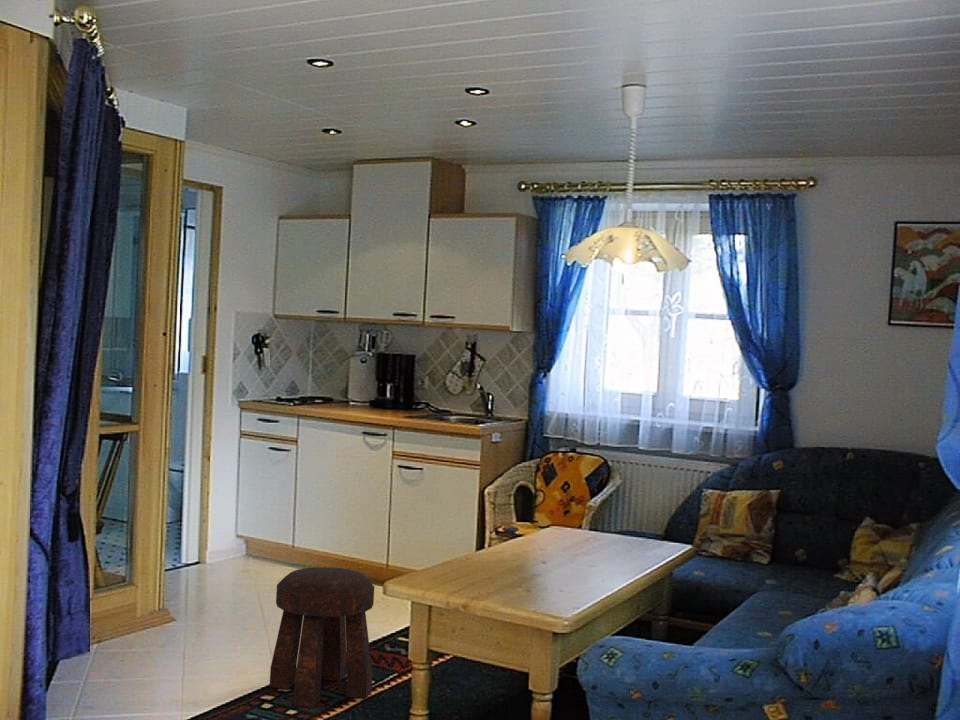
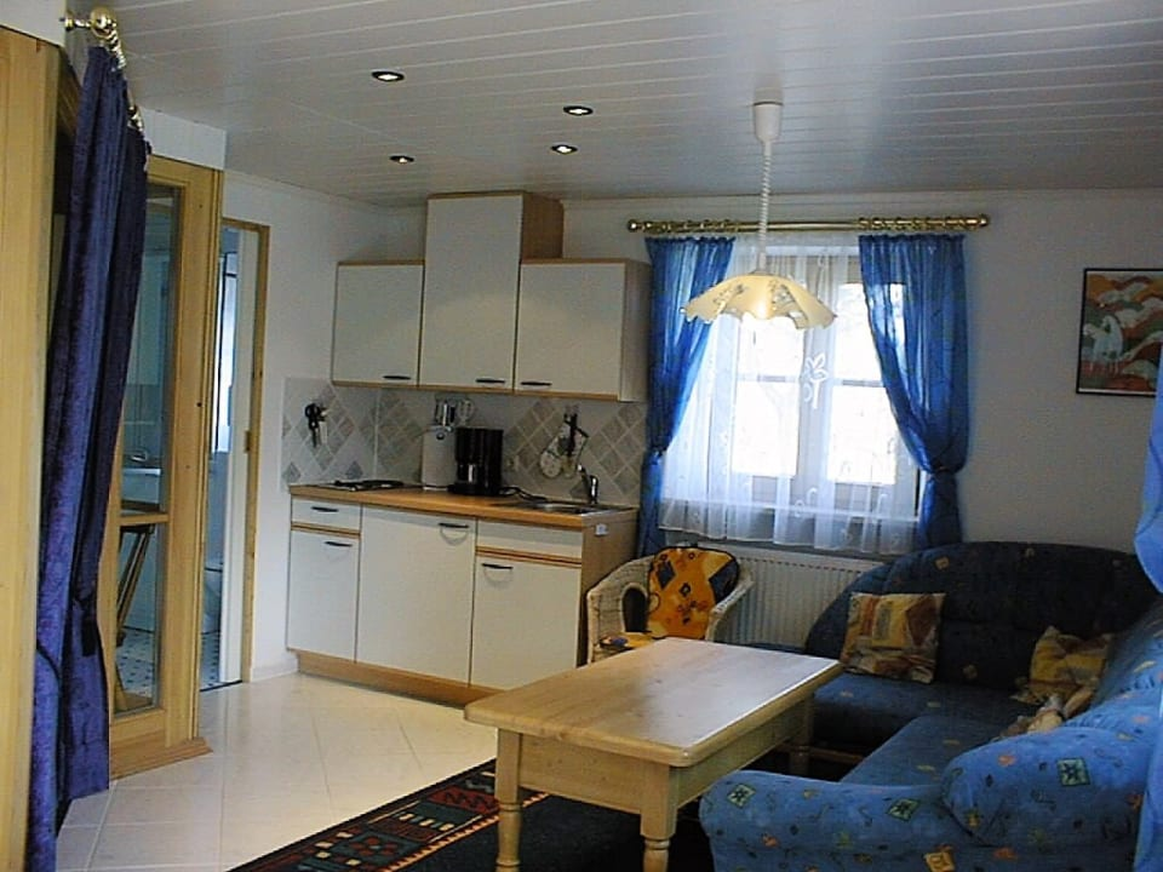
- stool (323, 631)
